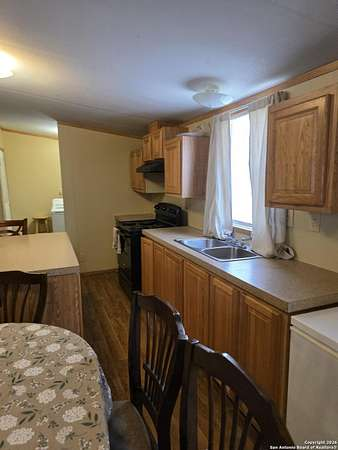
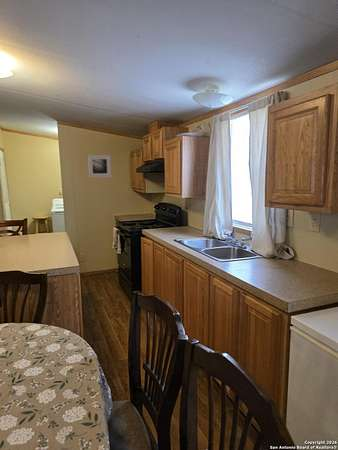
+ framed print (99, 166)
